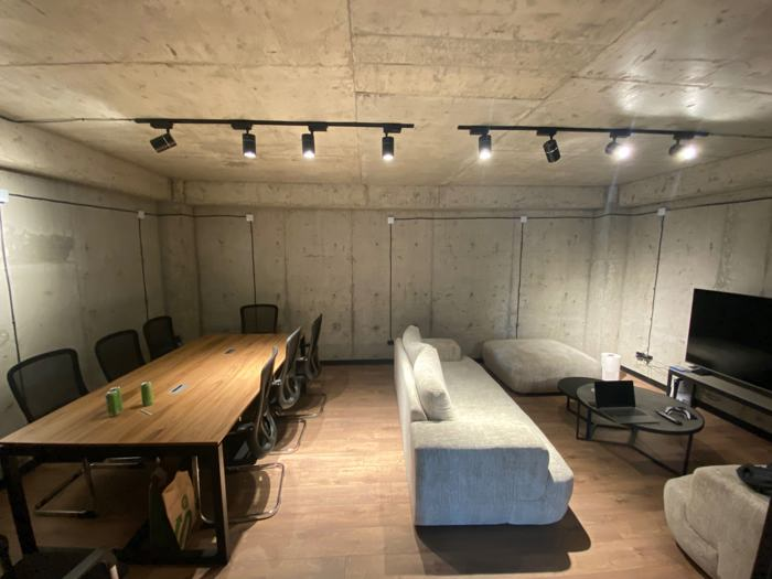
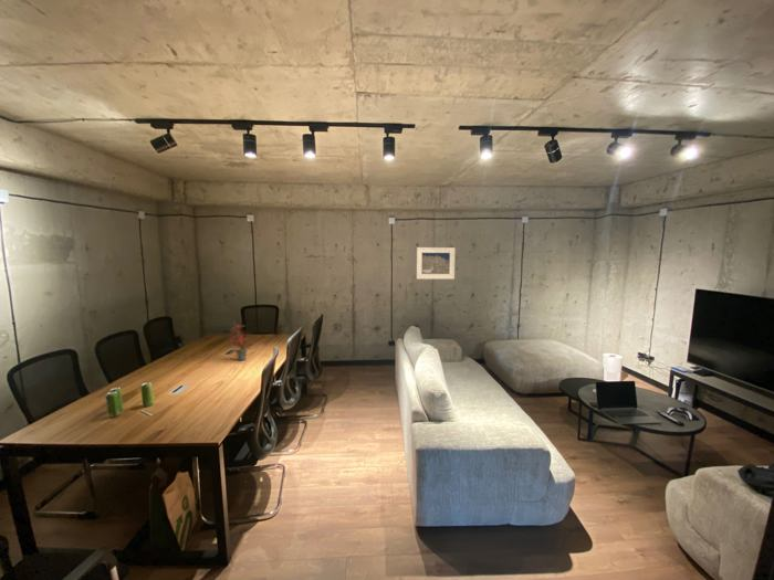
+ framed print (436, 263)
+ potted plant (239, 338)
